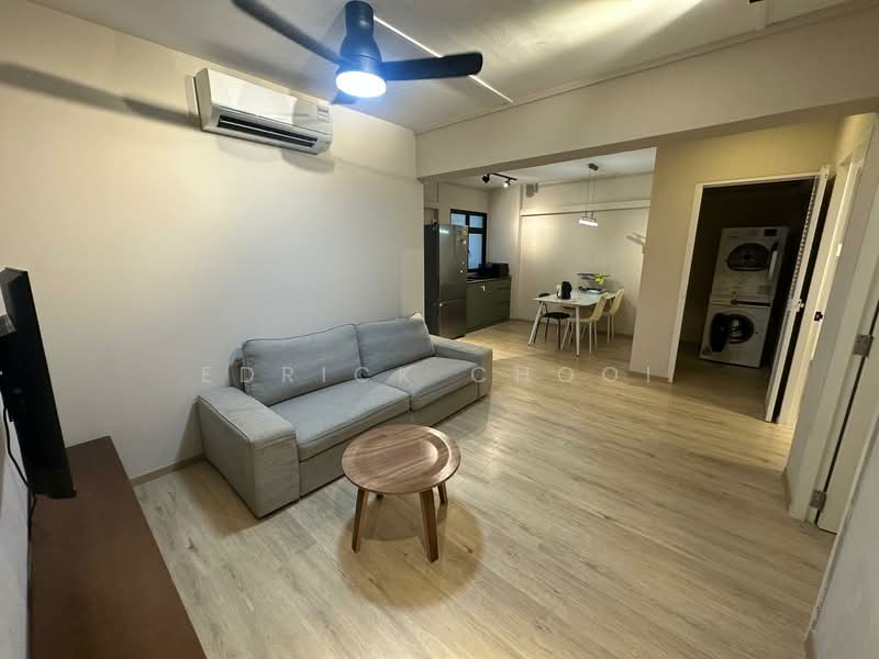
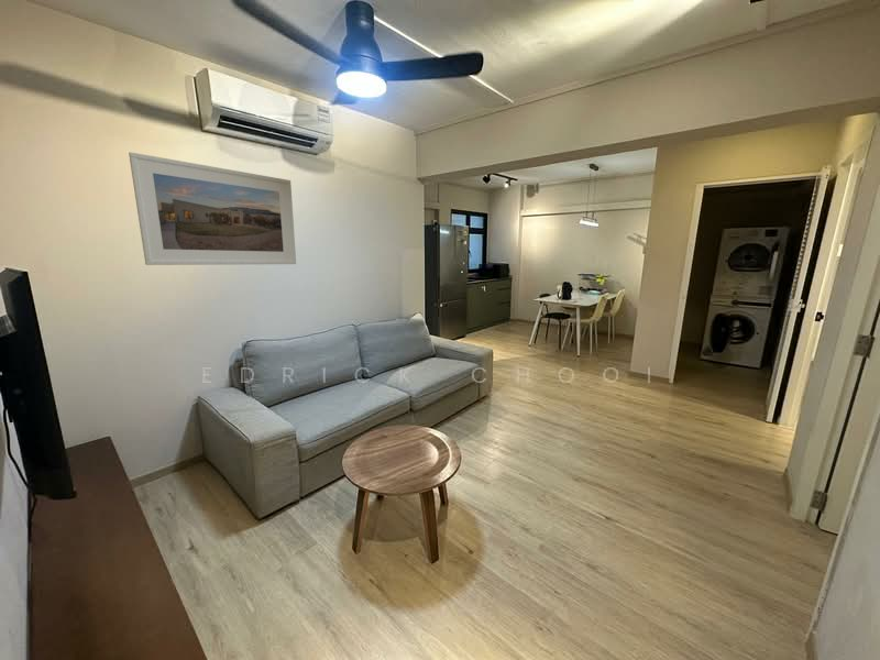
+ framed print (226, 217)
